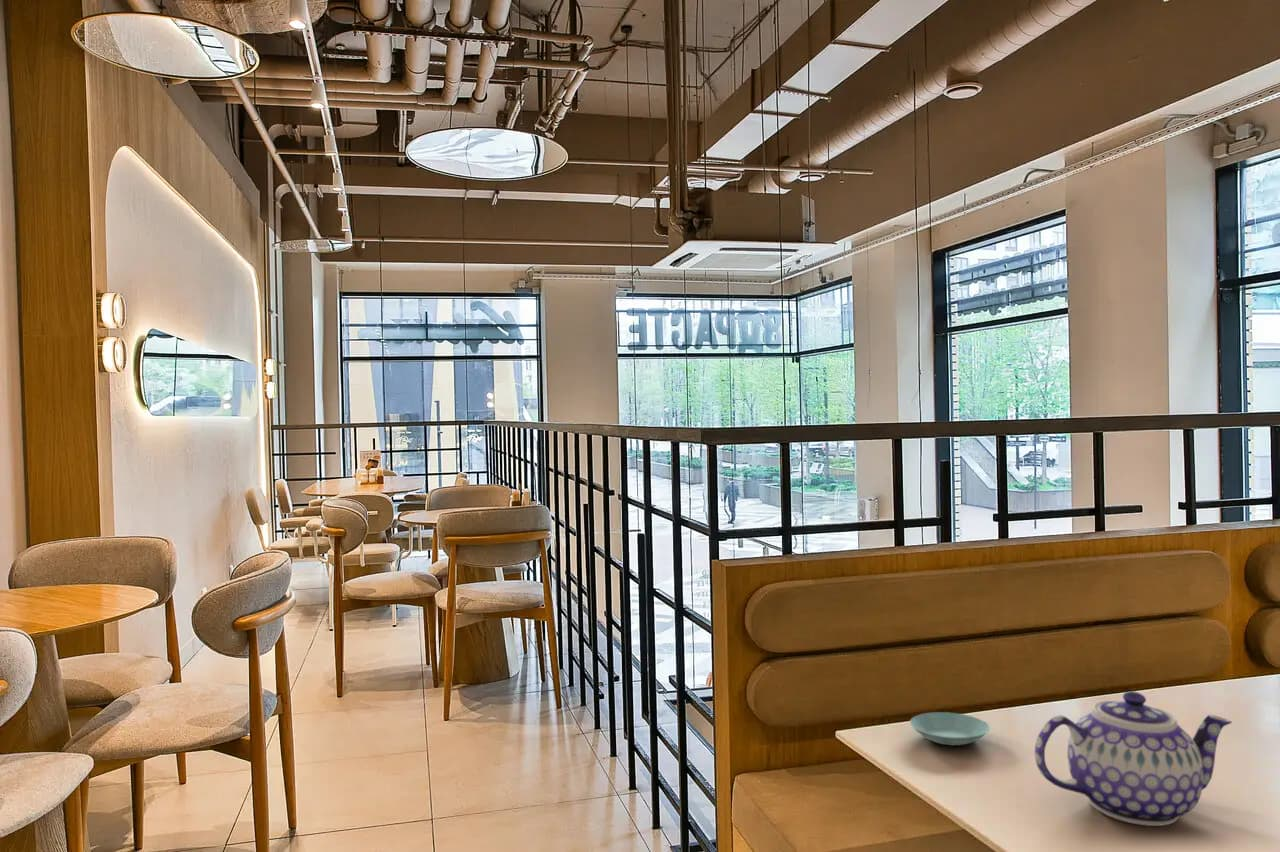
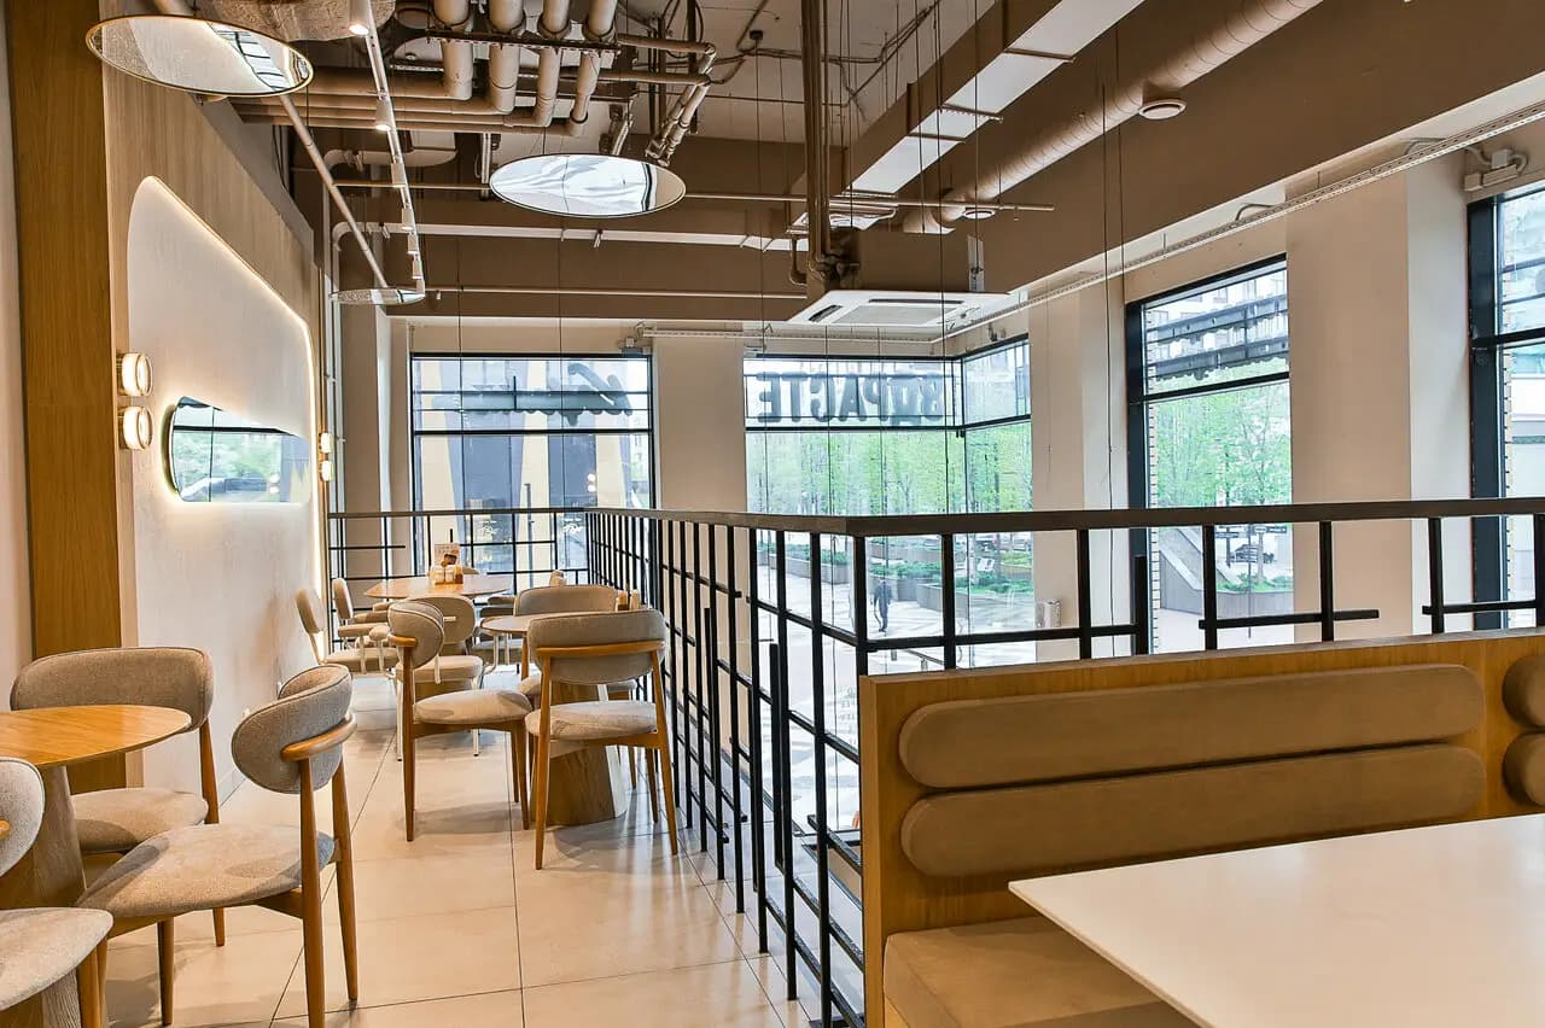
- teapot (1133, 750)
- saucer (949, 731)
